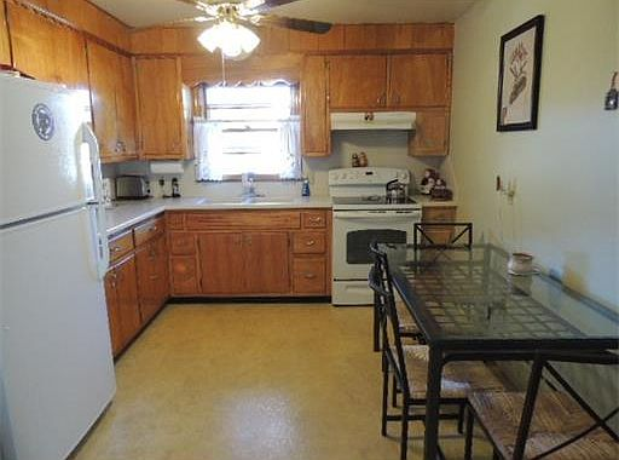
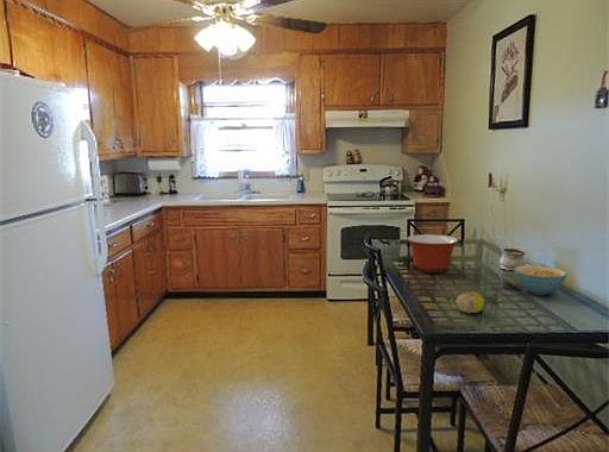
+ mixing bowl (431, 253)
+ fruit (469, 301)
+ cereal bowl (539, 282)
